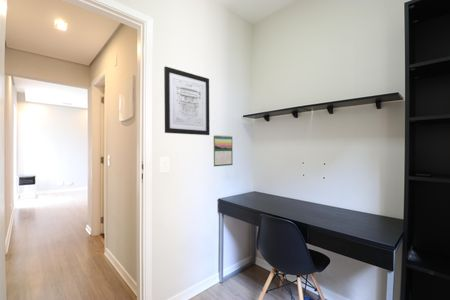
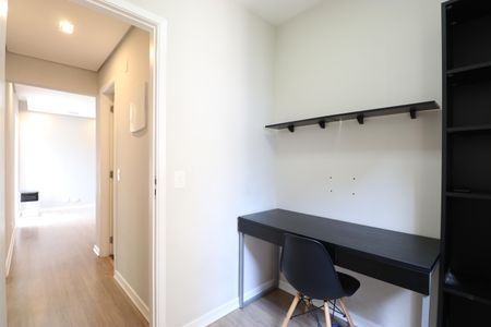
- wall art (188, 103)
- calendar (223, 150)
